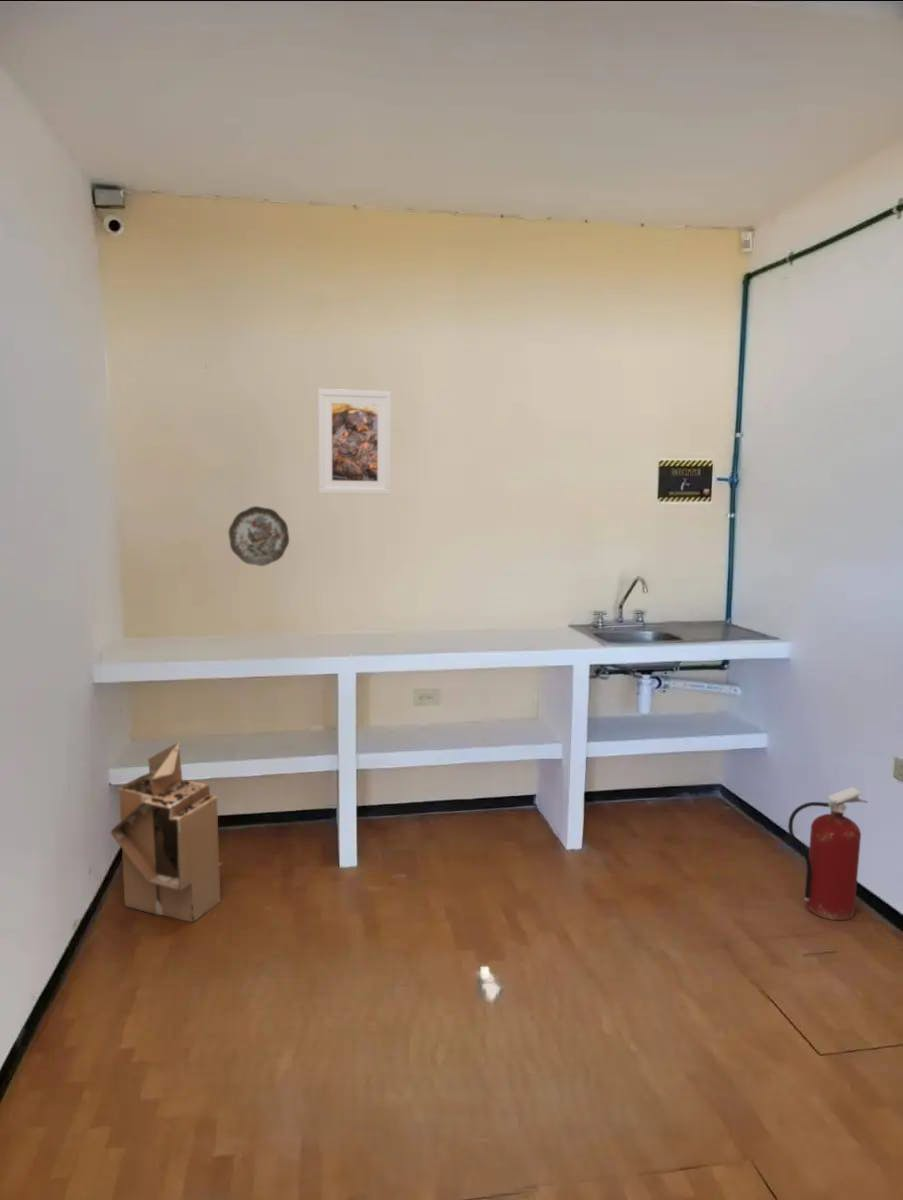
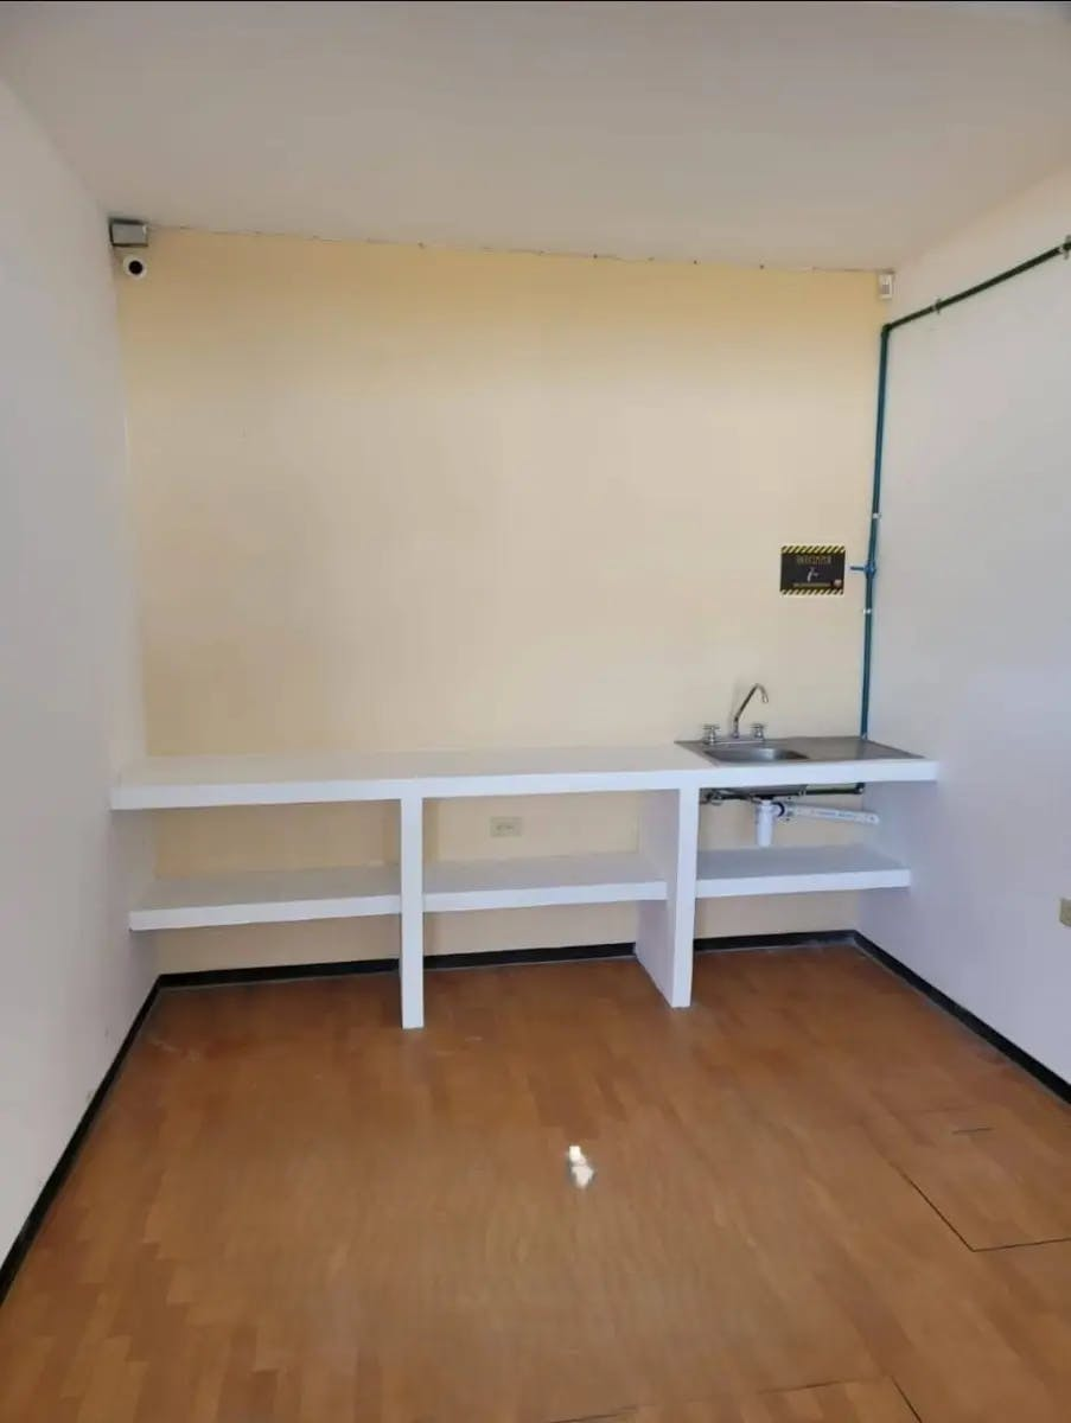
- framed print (354, 442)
- fire extinguisher (824, 850)
- carton (165, 829)
- decorative plate (259, 536)
